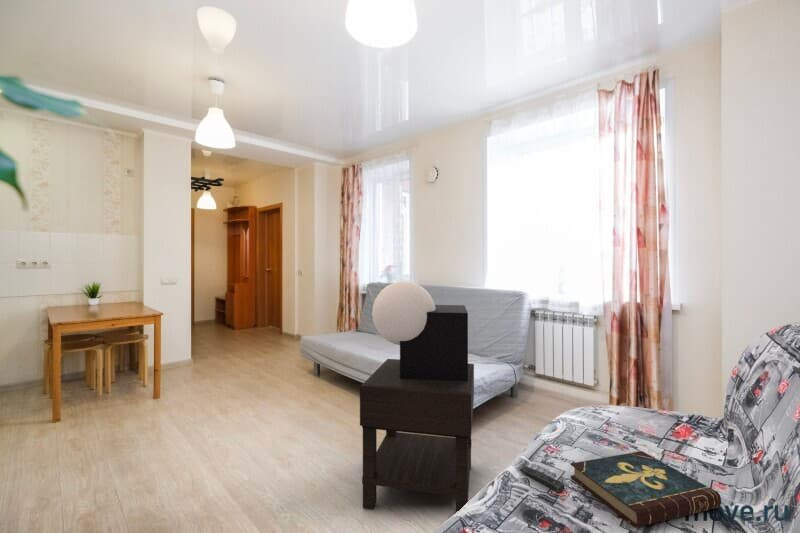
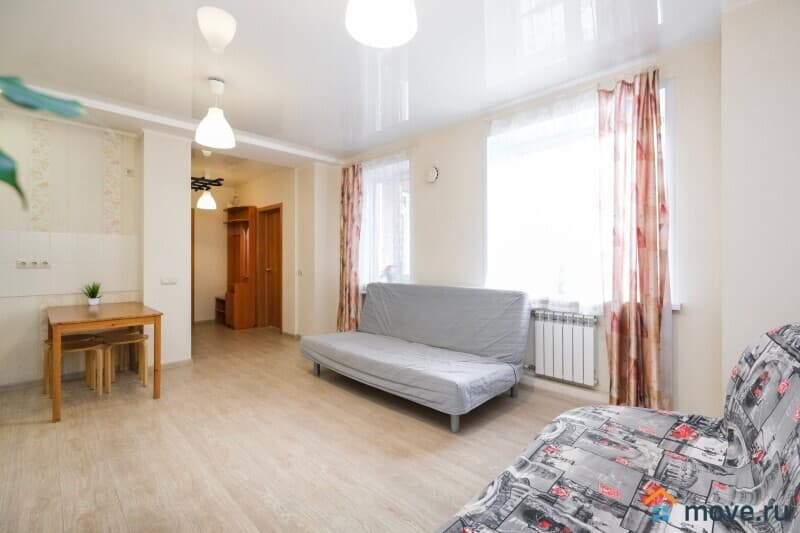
- nightstand (422, 429)
- remote control (539, 477)
- table lamp (419, 325)
- book (640, 484)
